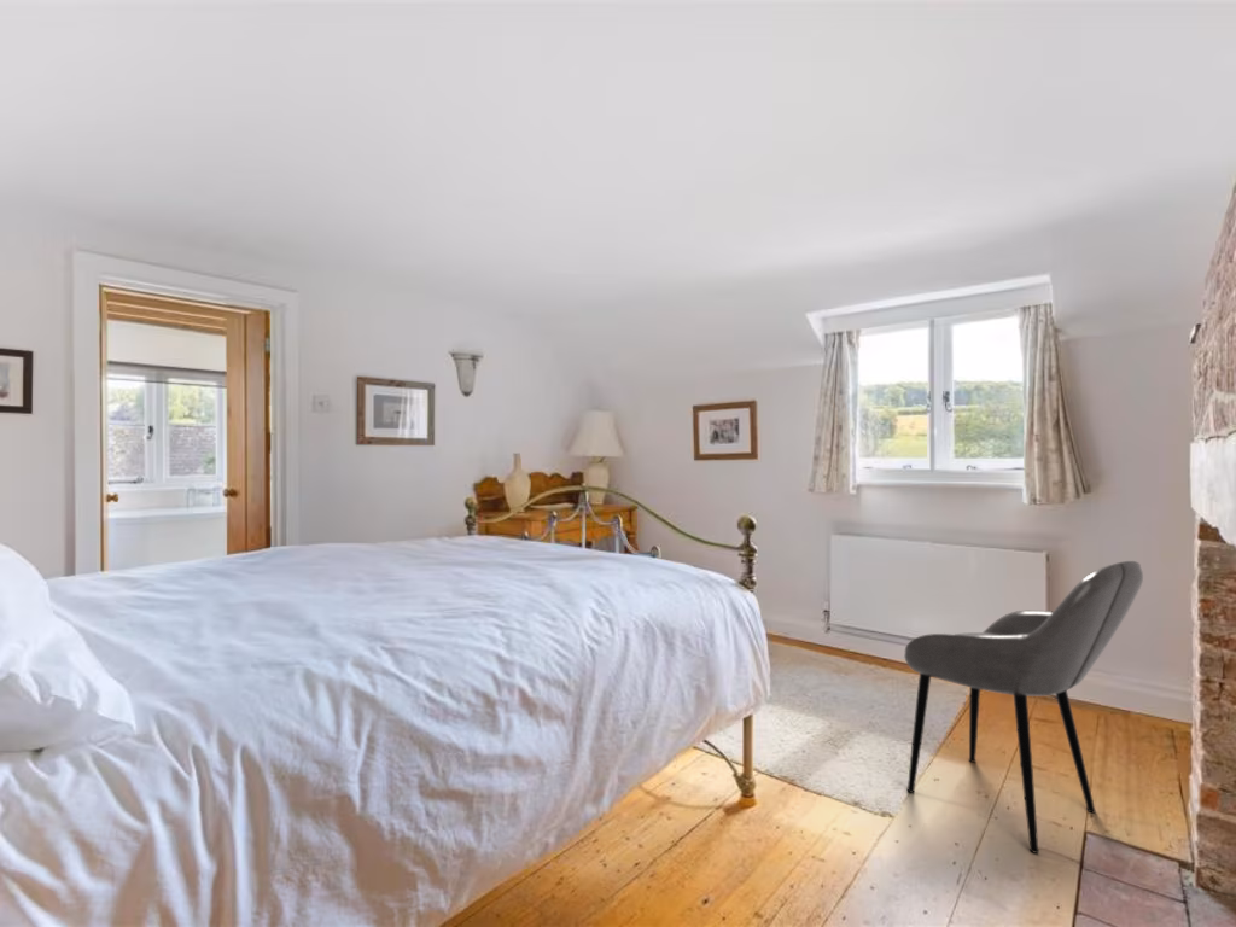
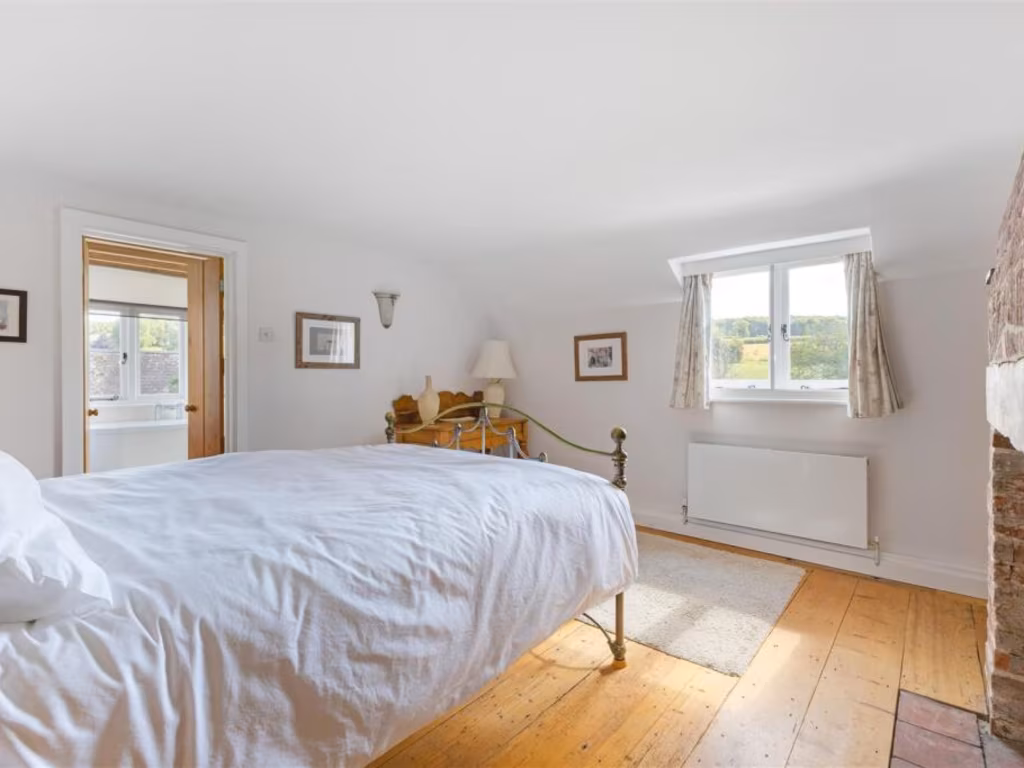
- armchair (1018, 678)
